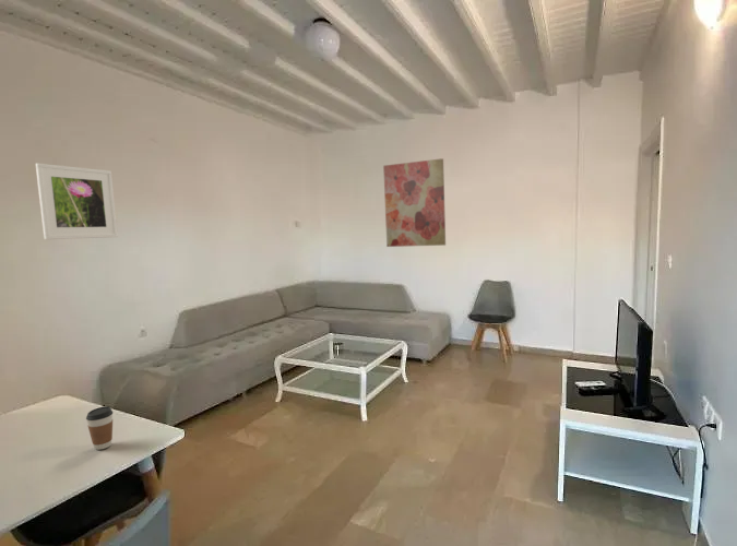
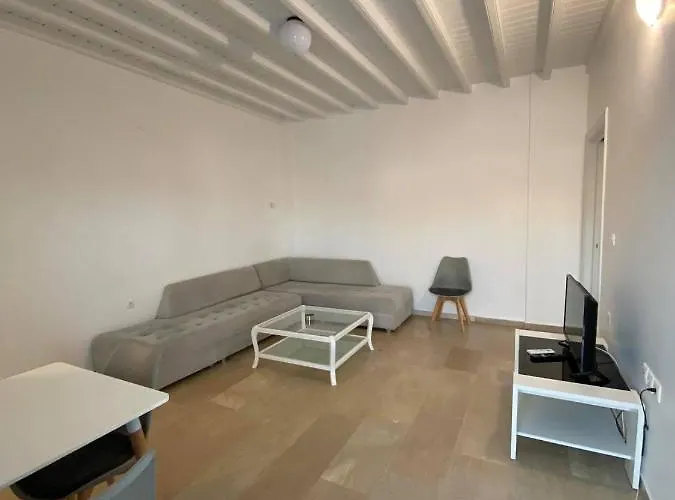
- wall art (414, 204)
- coffee cup (100, 428)
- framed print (80, 202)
